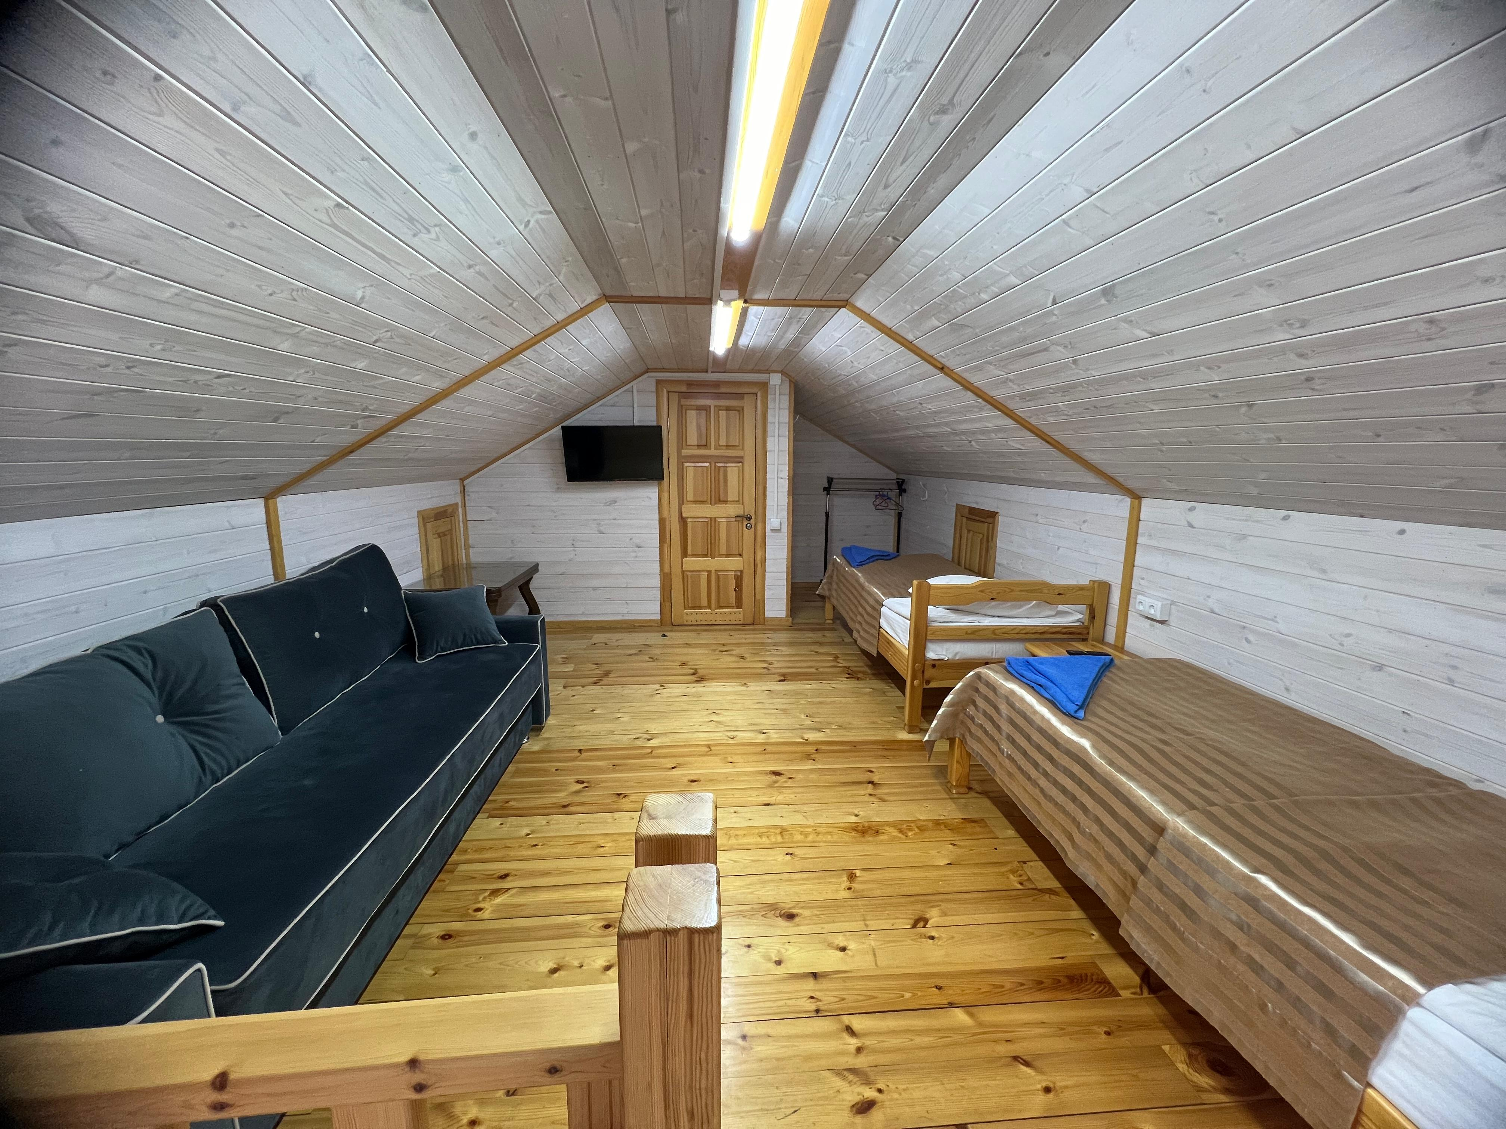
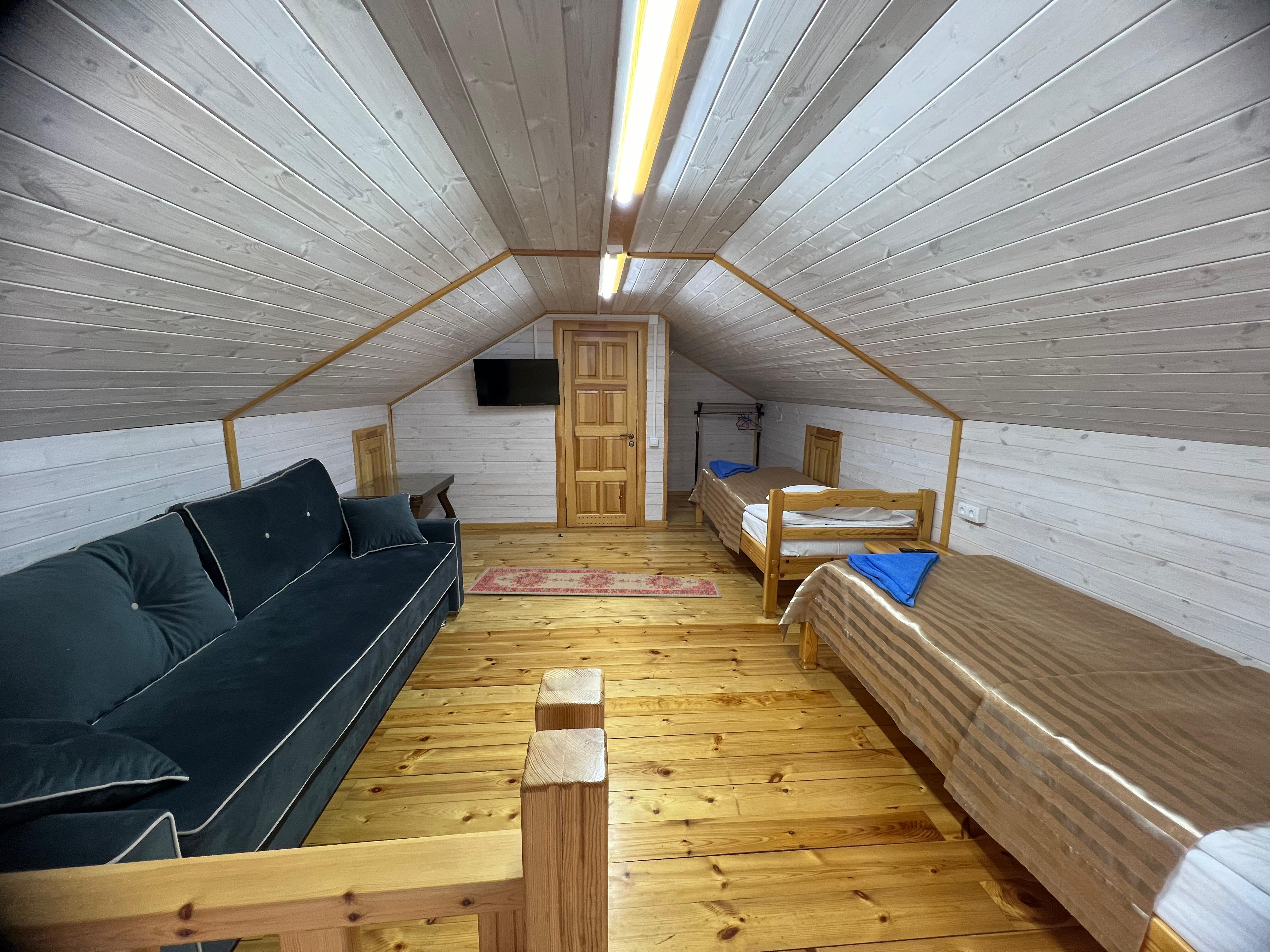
+ rug (596, 581)
